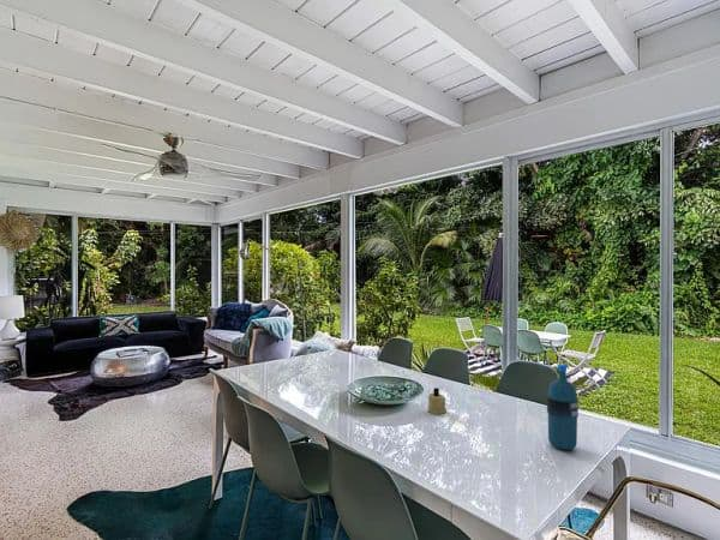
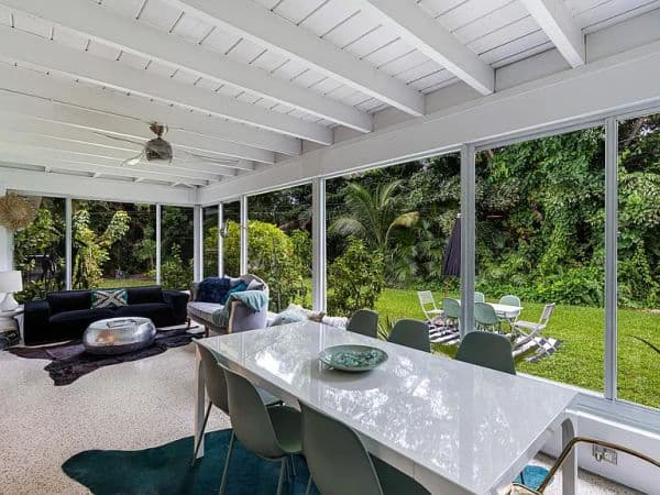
- candle (437, 400)
- water bottle (562, 406)
